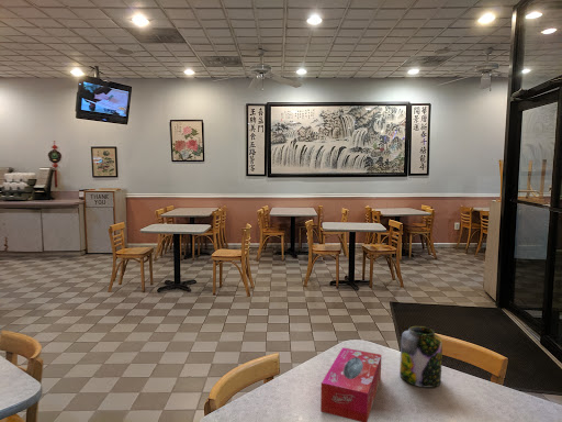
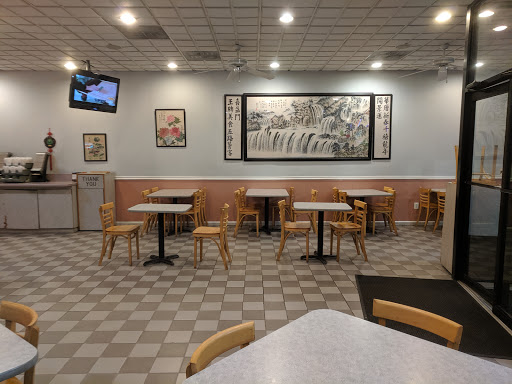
- tissue box (352, 380)
- jar (420, 354)
